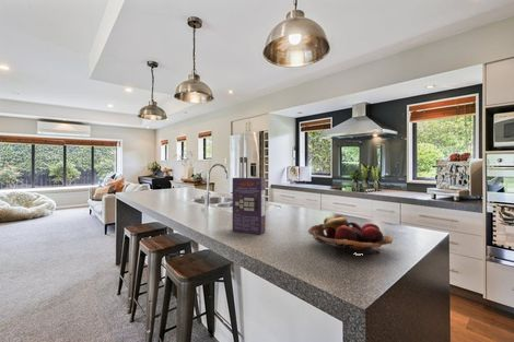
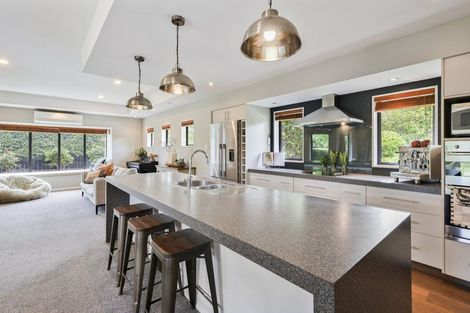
- fruit basket (346, 232)
- cereal box (248, 204)
